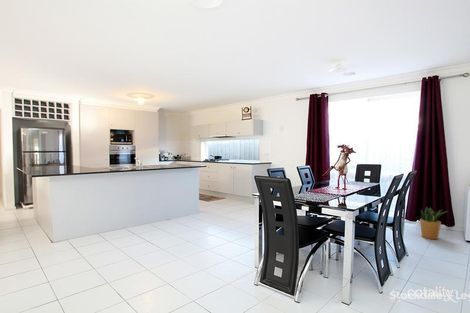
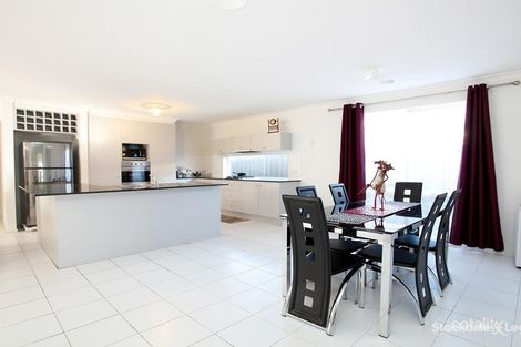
- potted plant (432, 222)
